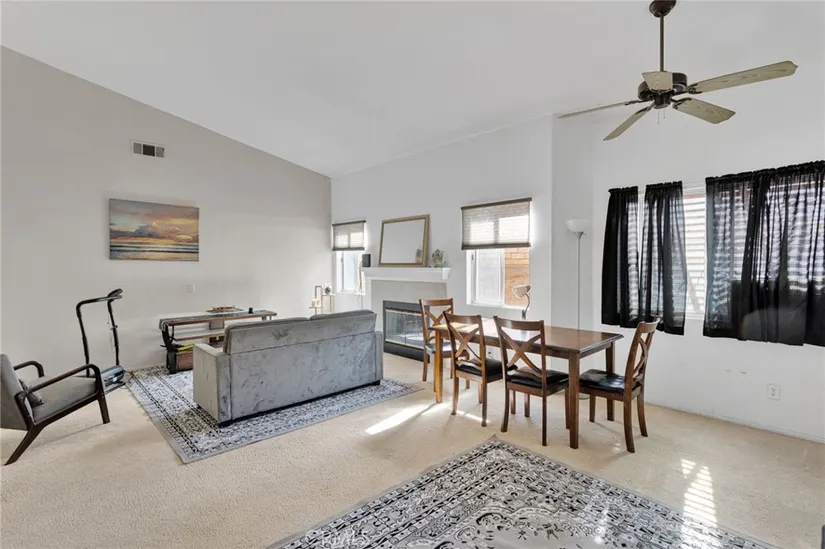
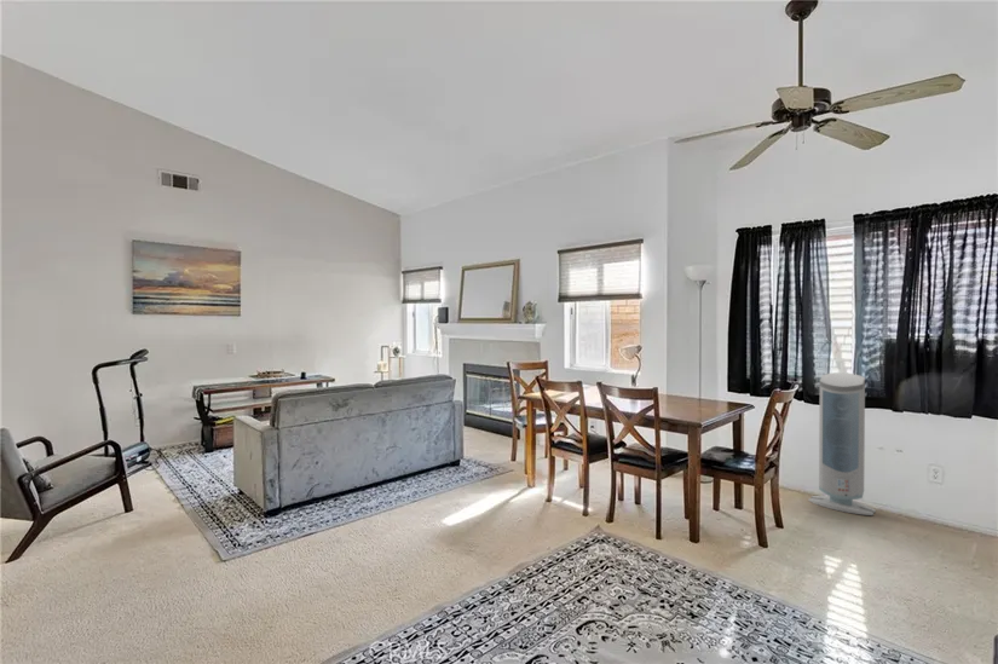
+ air purifier (841, 439)
